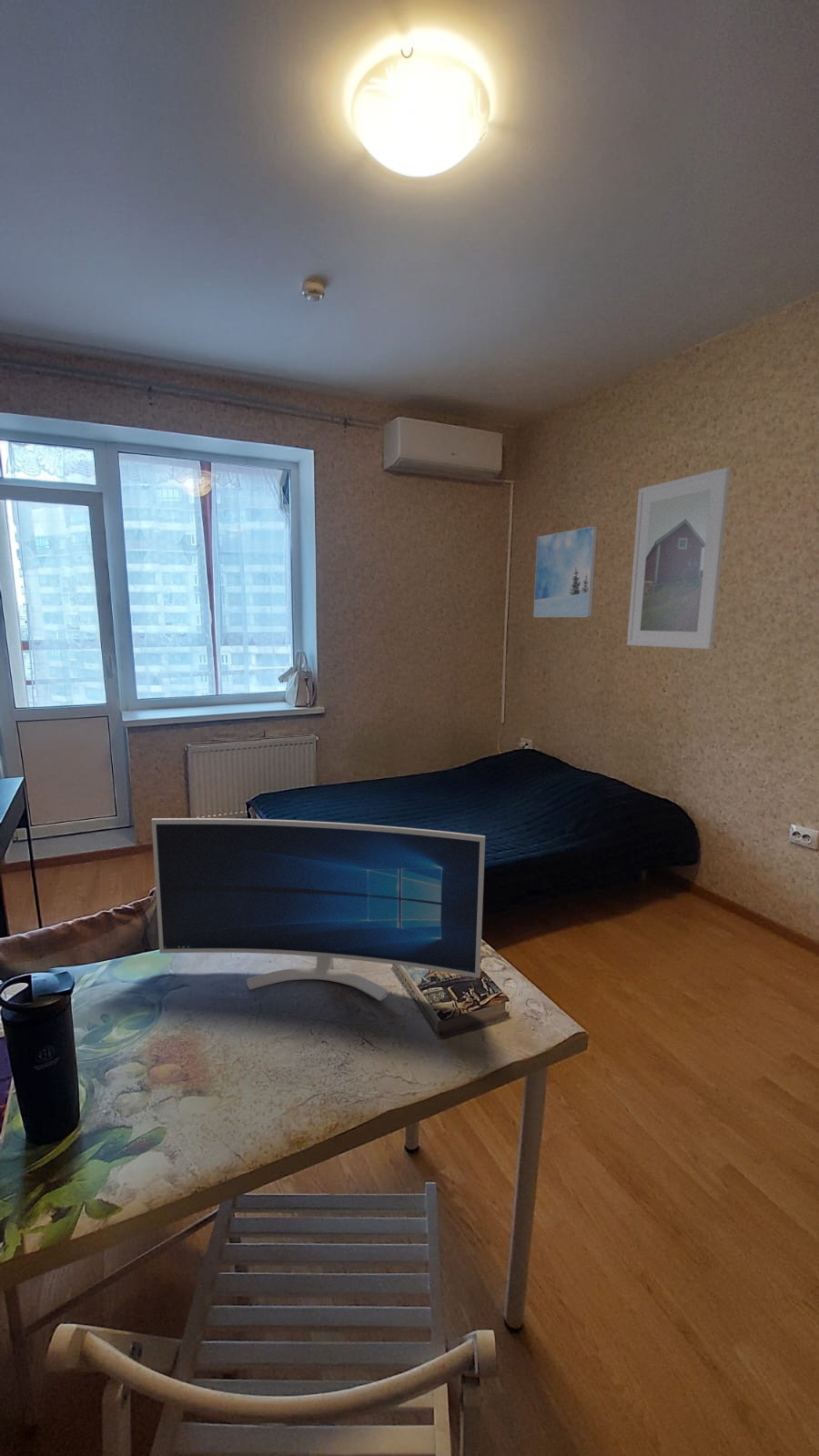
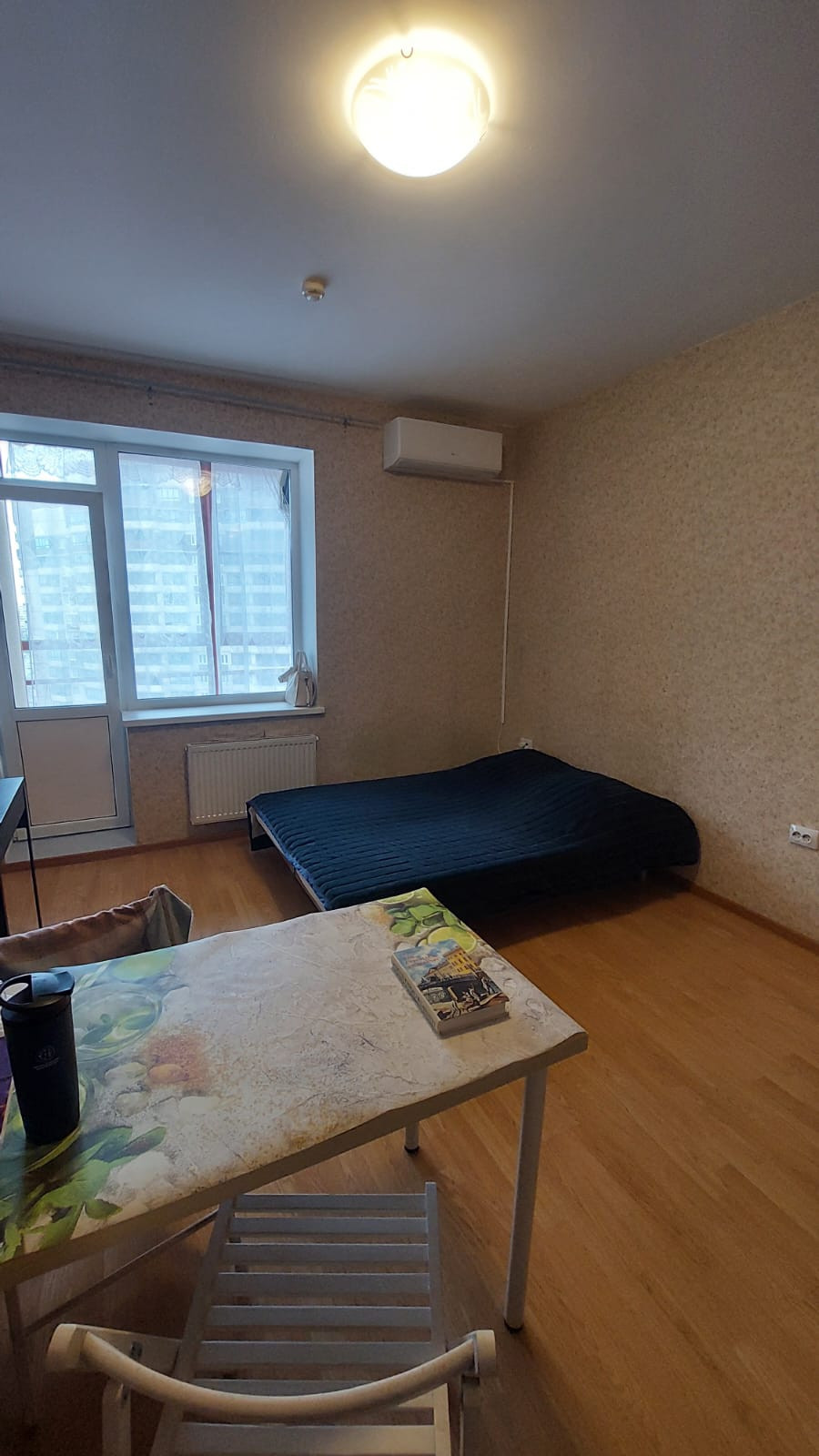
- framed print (562, 575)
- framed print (673, 564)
- monitor (320, 899)
